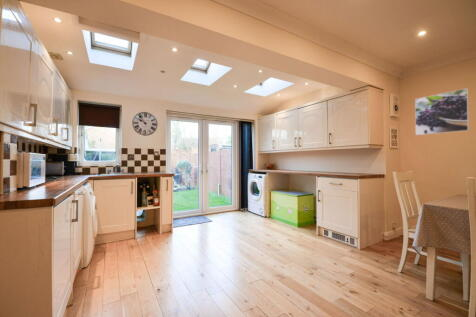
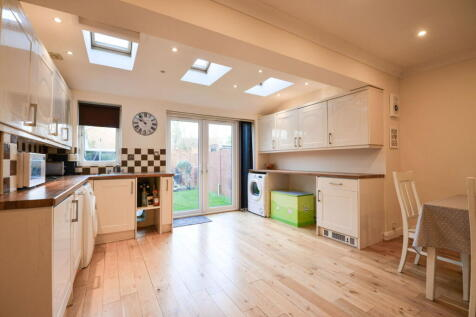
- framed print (439, 113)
